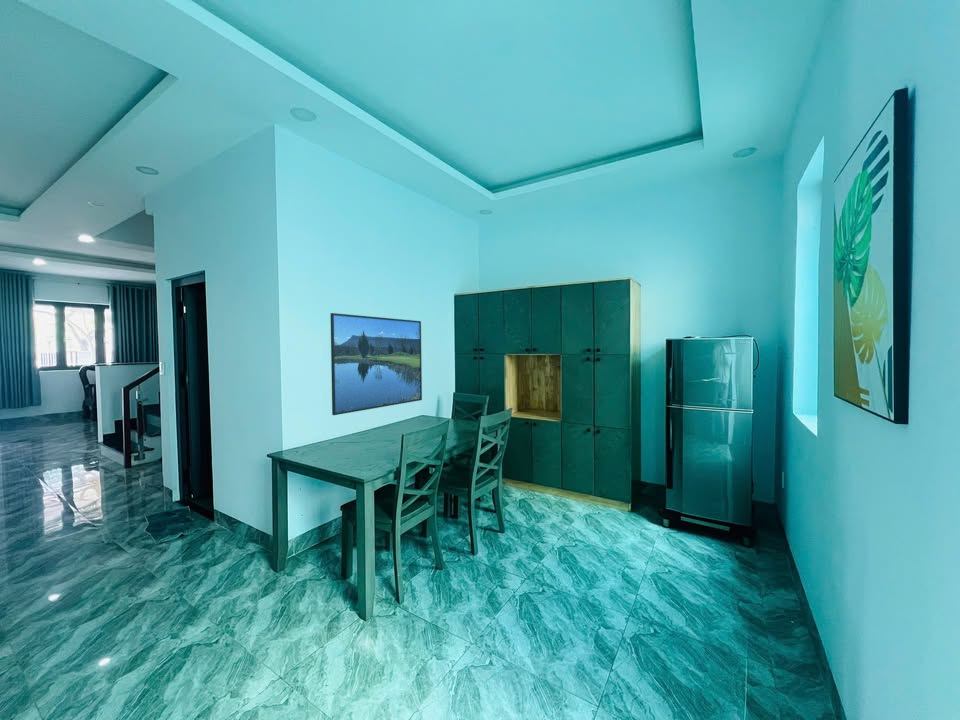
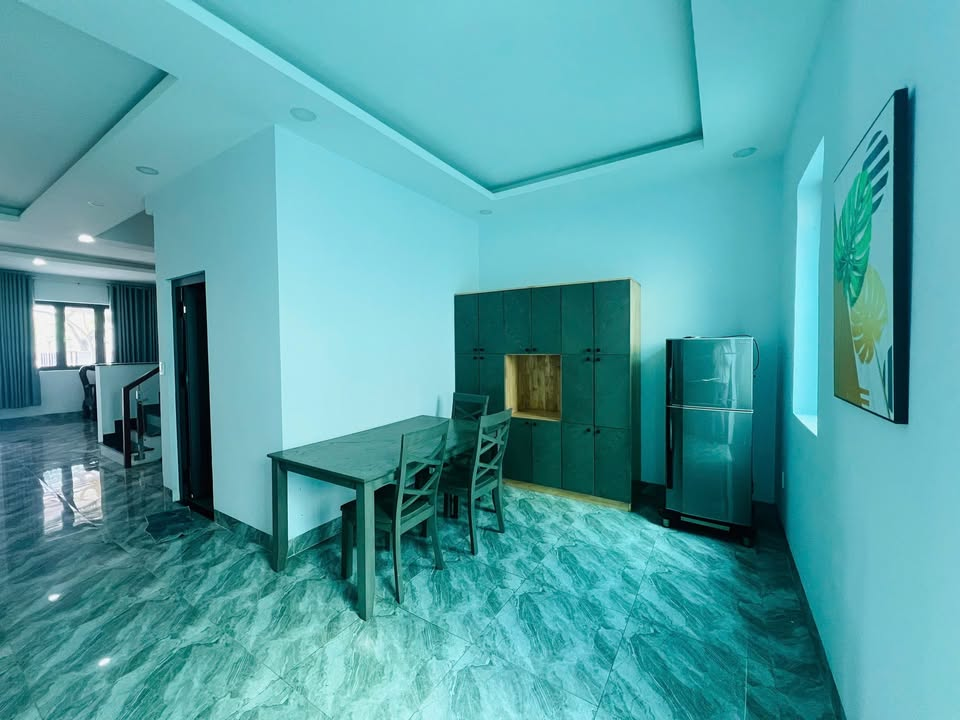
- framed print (382, 362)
